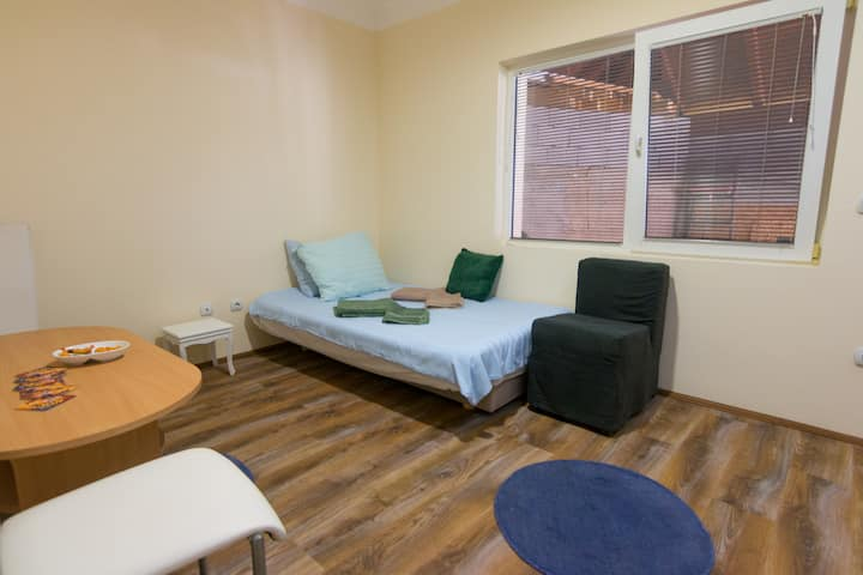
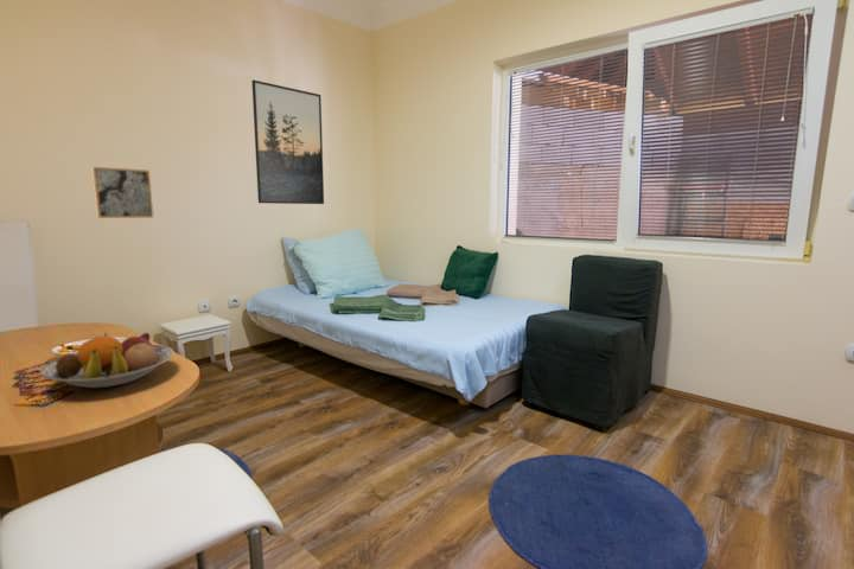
+ fruit bowl (110, 356)
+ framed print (291, 146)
+ wall art (123, 193)
